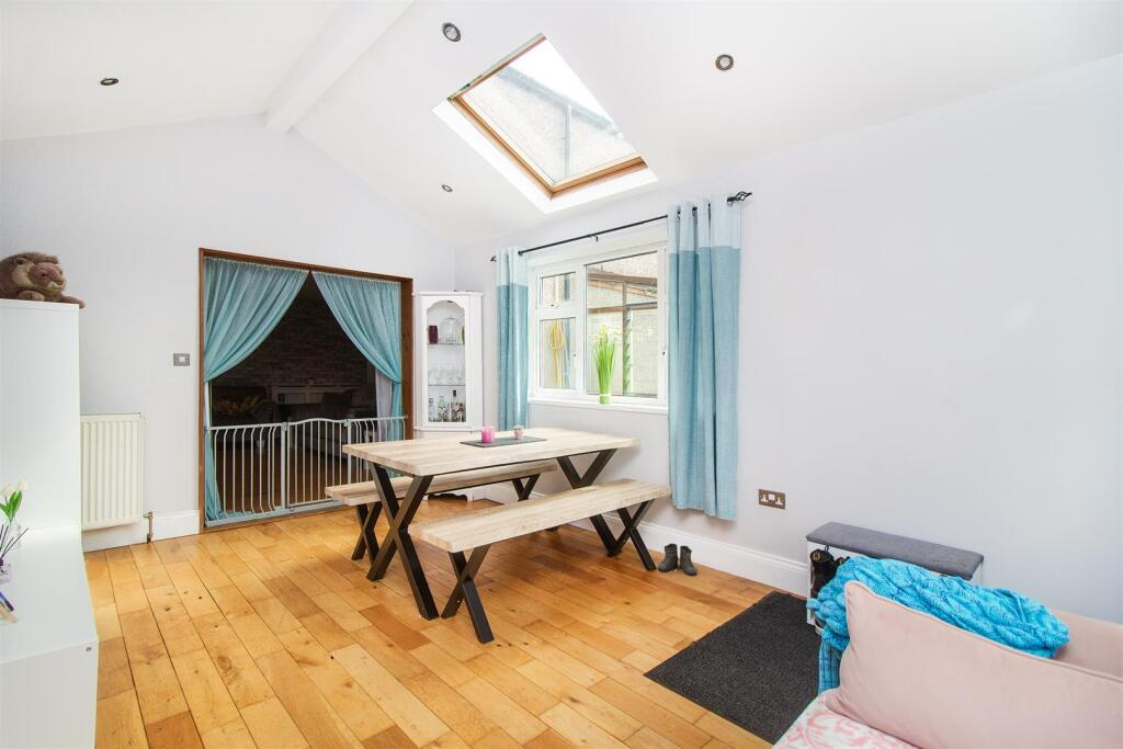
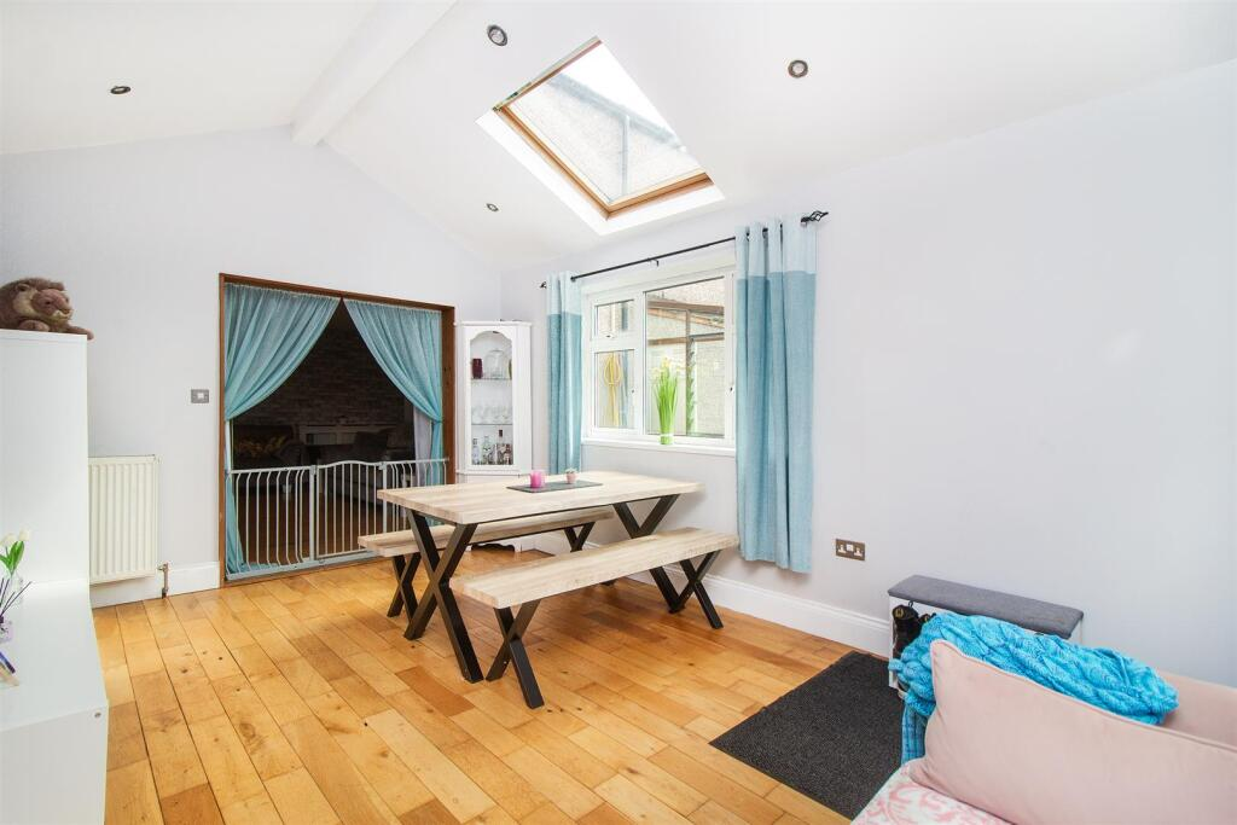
- boots (676, 558)
